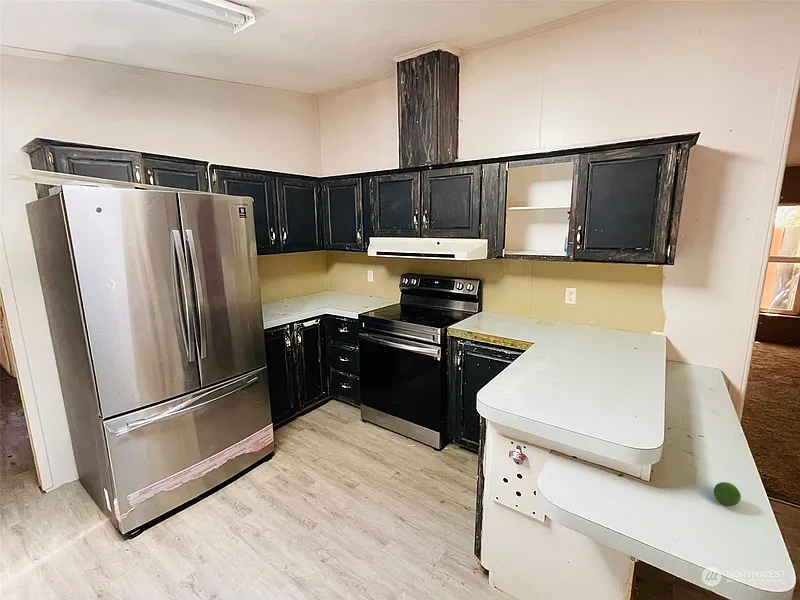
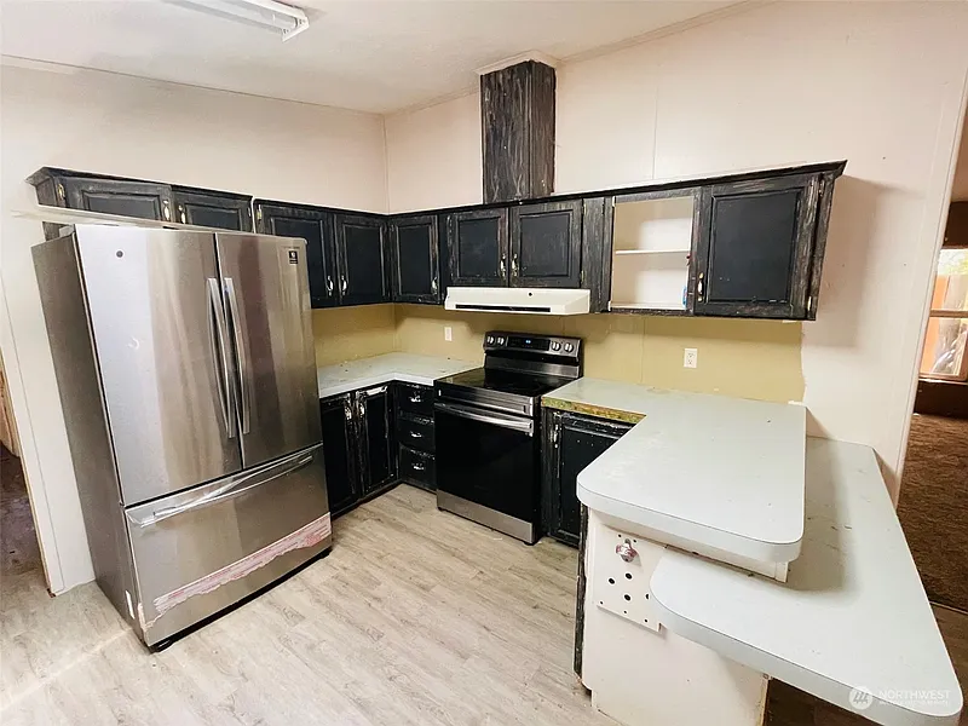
- fruit (727, 494)
